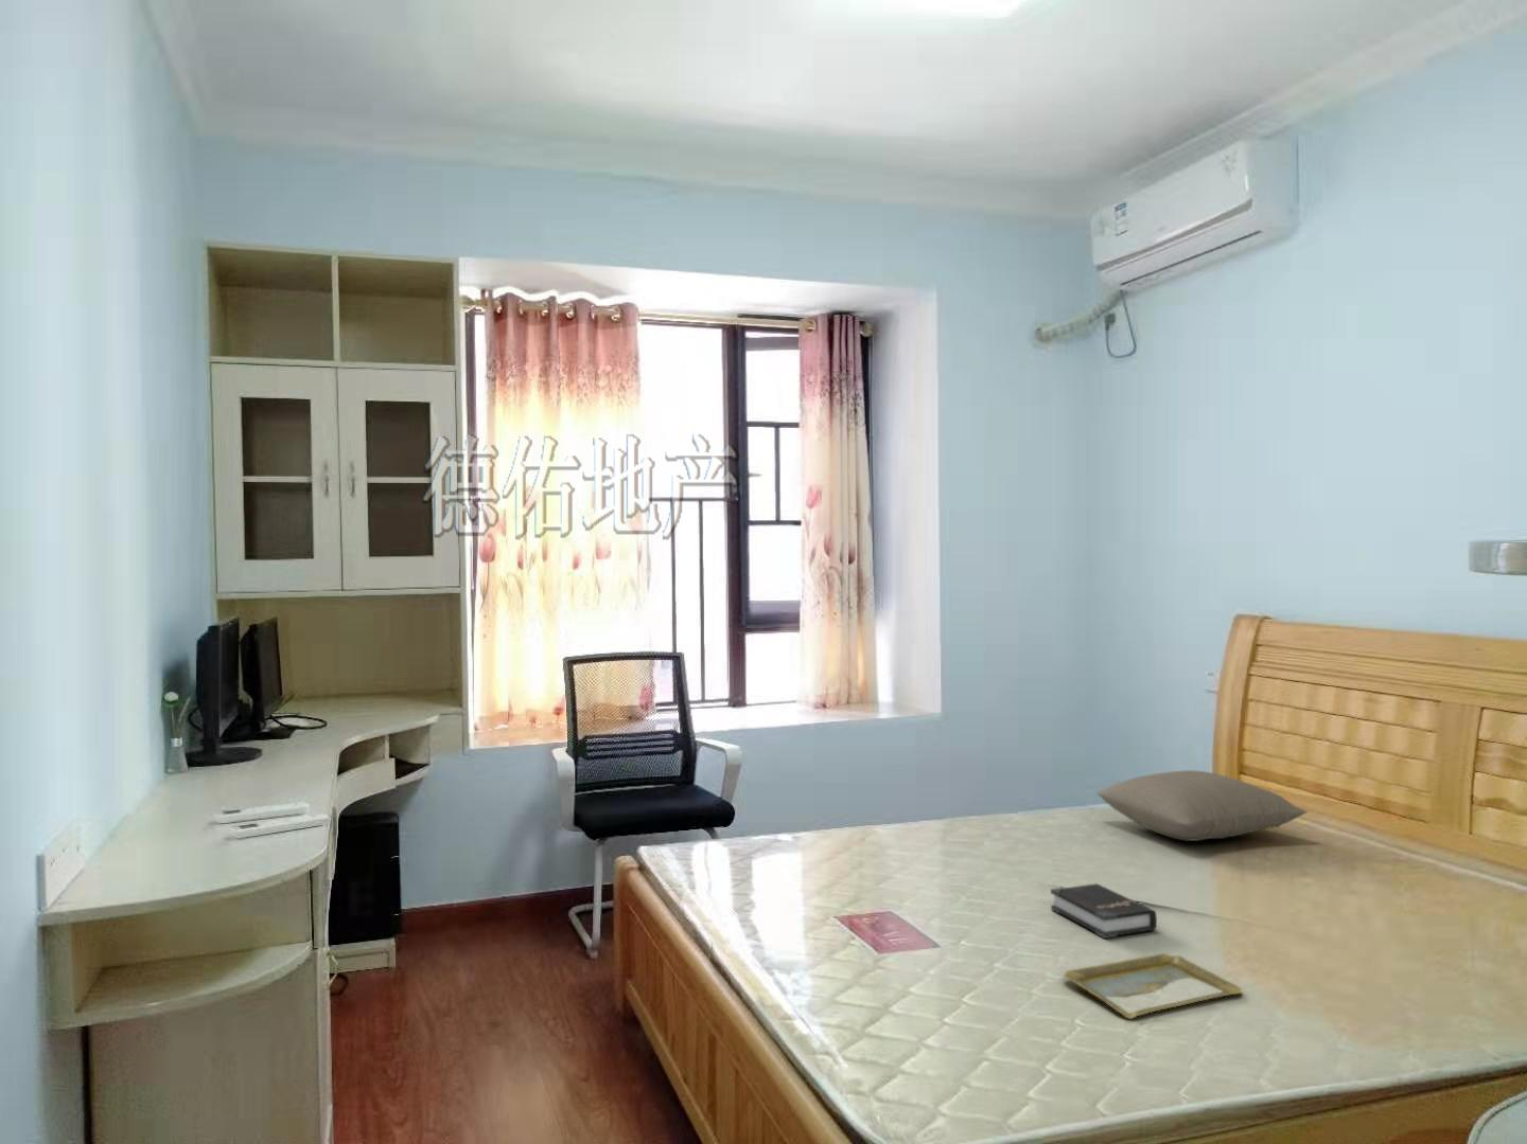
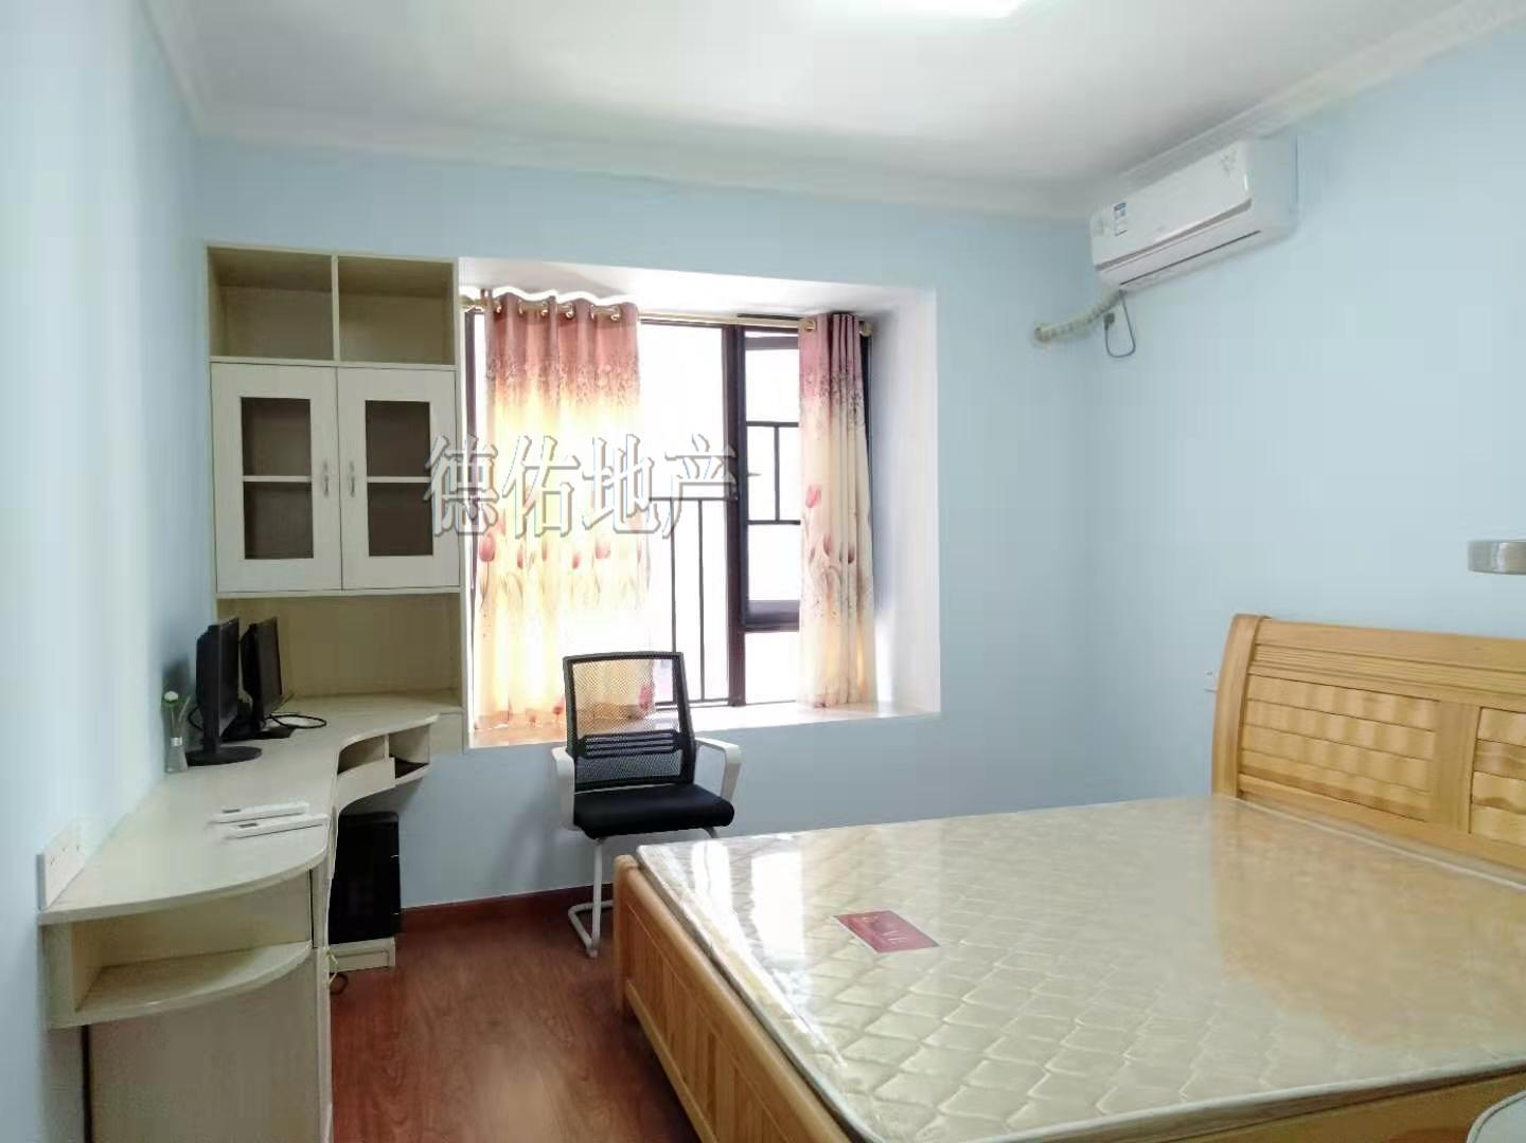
- tray (1151, 984)
- pillow (1196, 804)
- hardback book (1101, 908)
